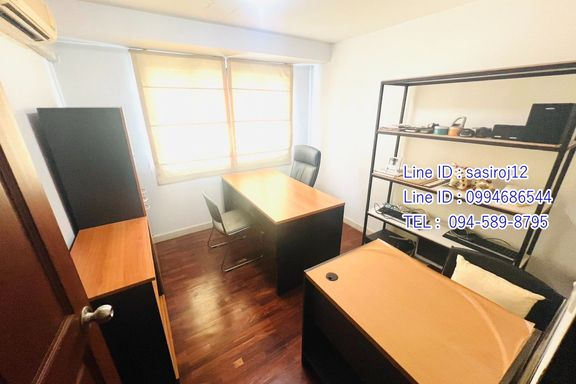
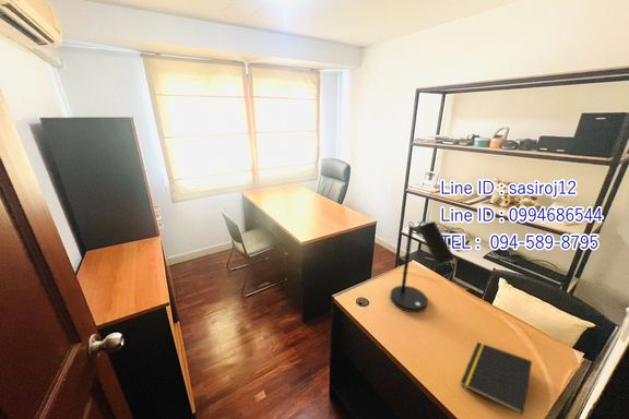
+ desk lamp (407, 265)
+ notepad (497, 372)
